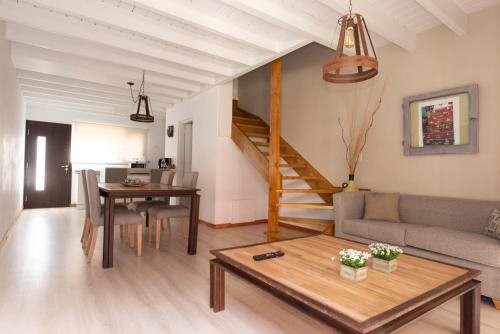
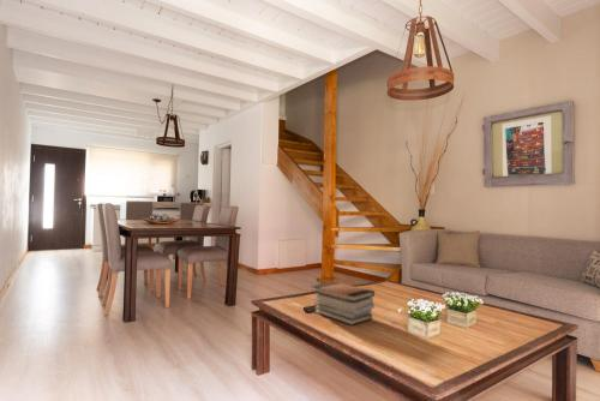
+ book stack (342, 301)
